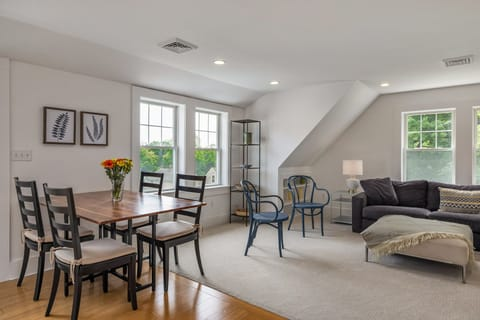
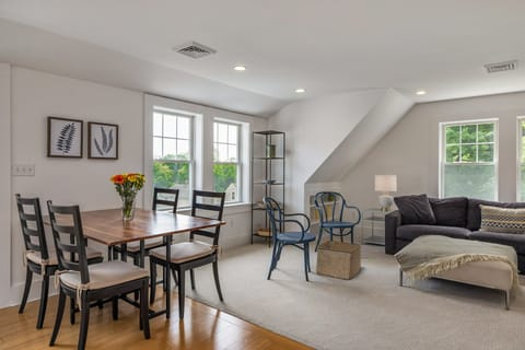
+ storage bin (338, 258)
